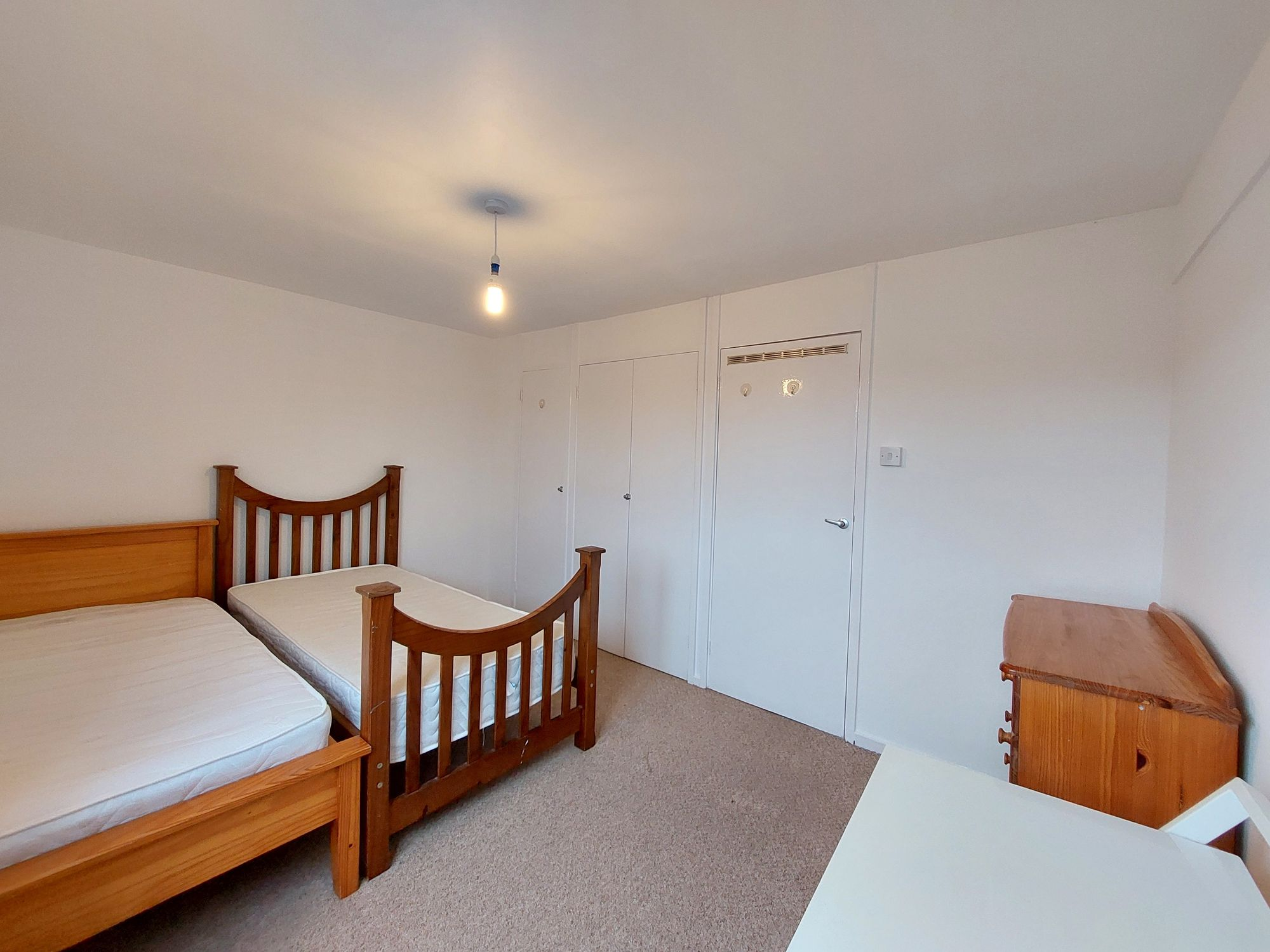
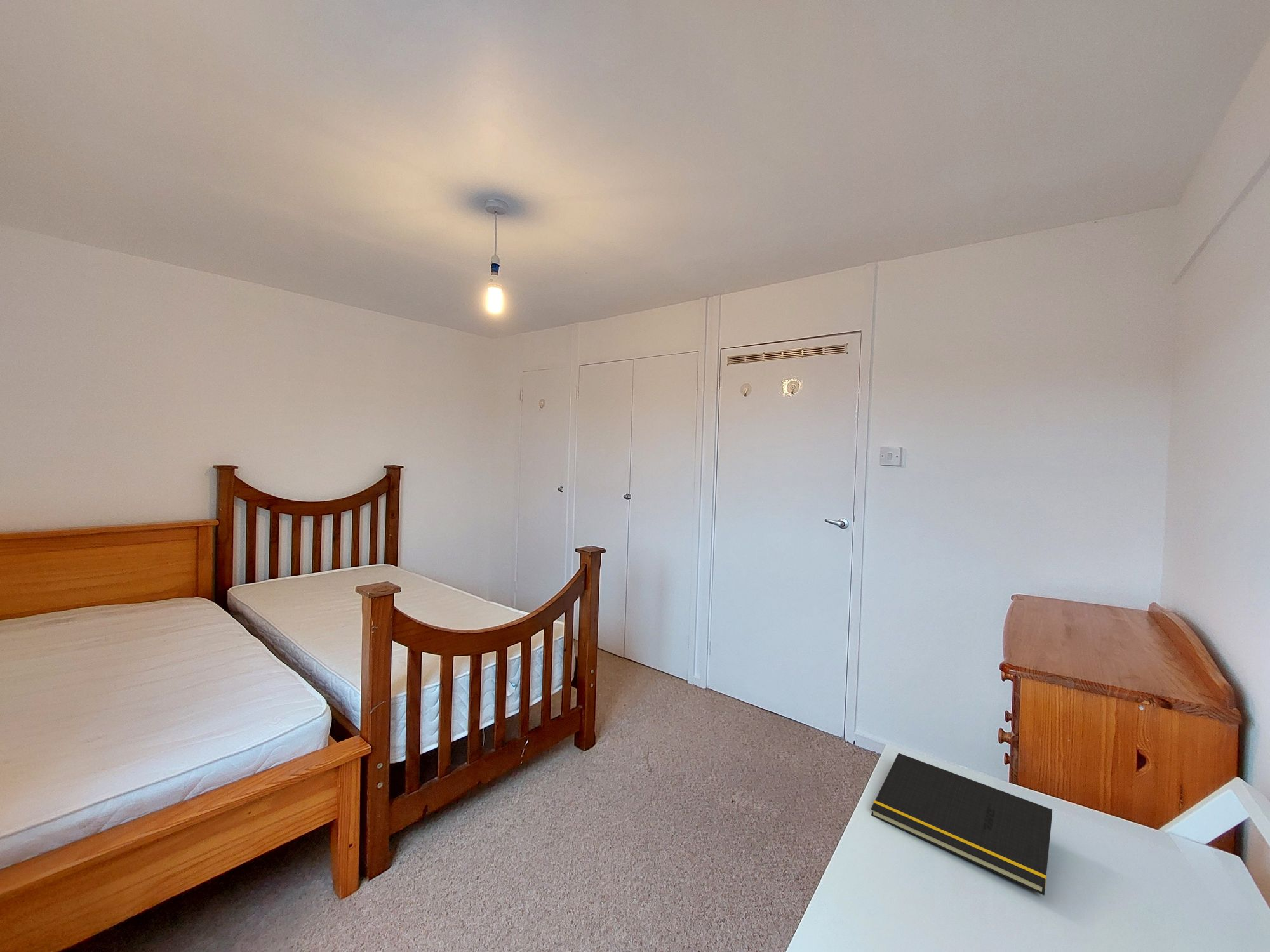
+ notepad (959, 812)
